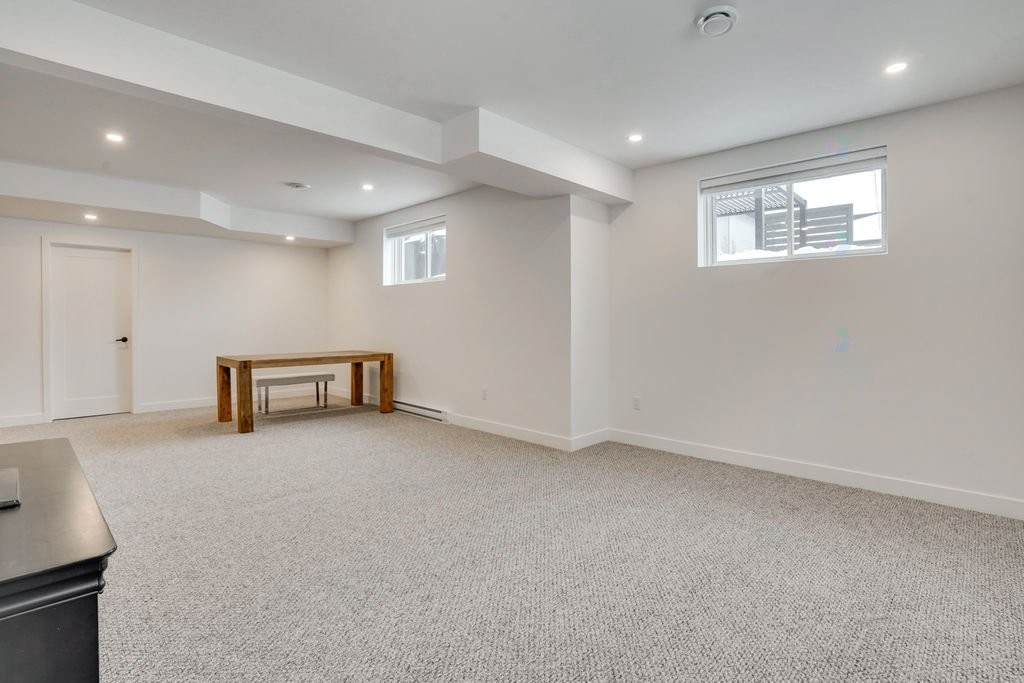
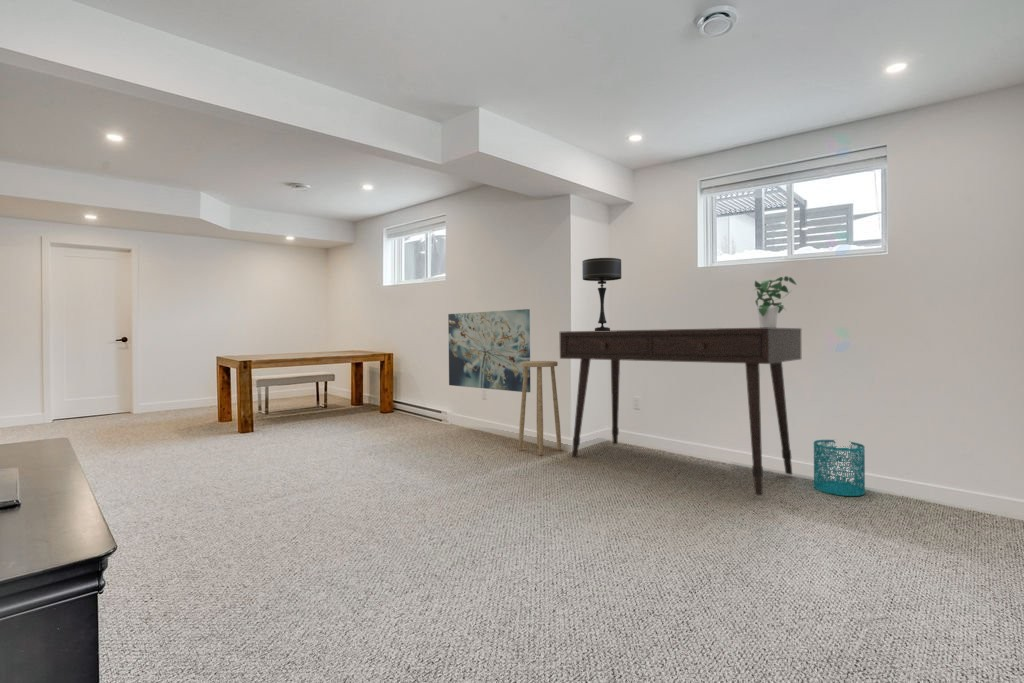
+ table lamp (602, 295)
+ potted plant (771, 303)
+ desk (672, 361)
+ wastebasket (839, 466)
+ wall art (486, 350)
+ stool (539, 406)
